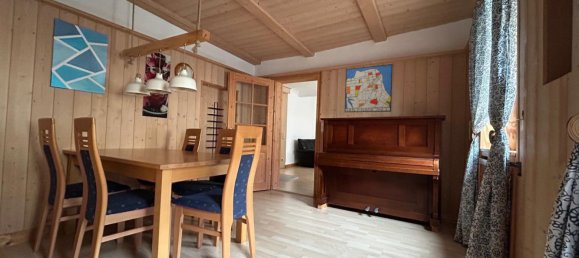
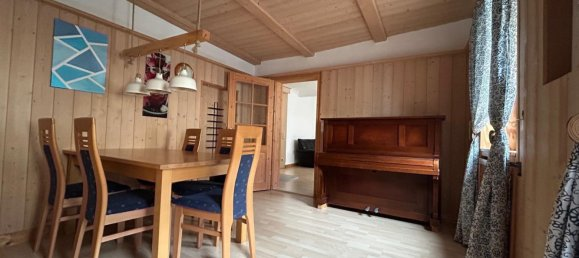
- wall art (367, 89)
